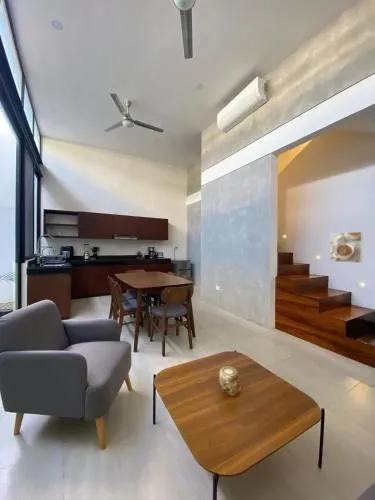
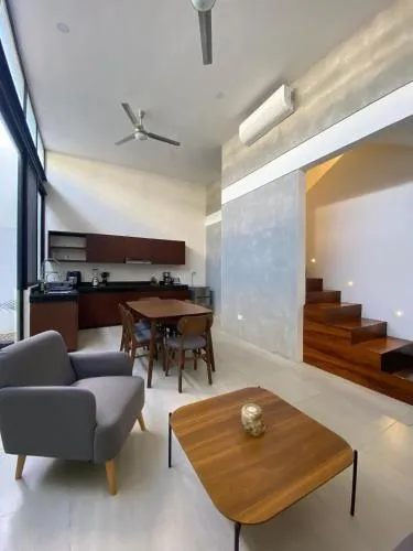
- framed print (345, 247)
